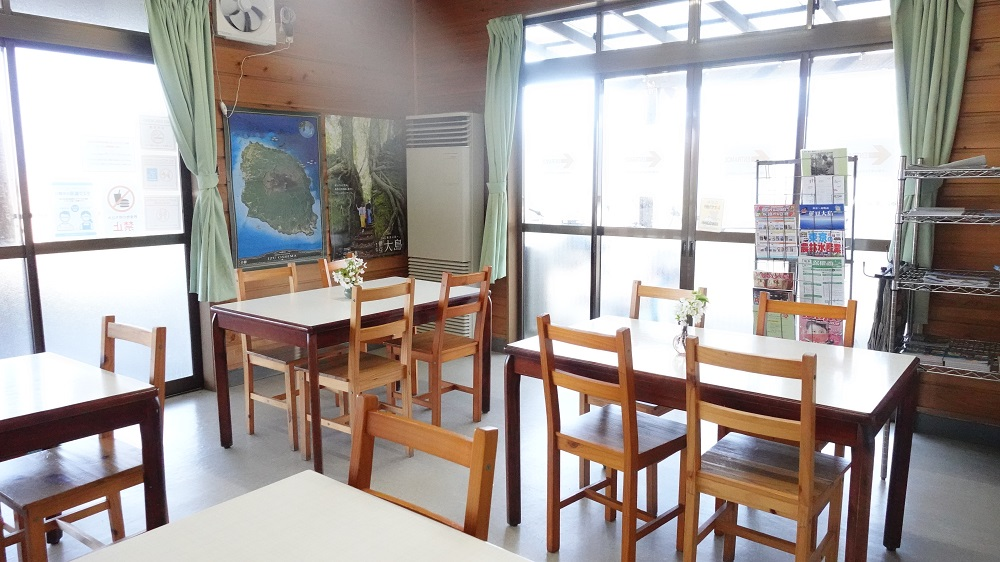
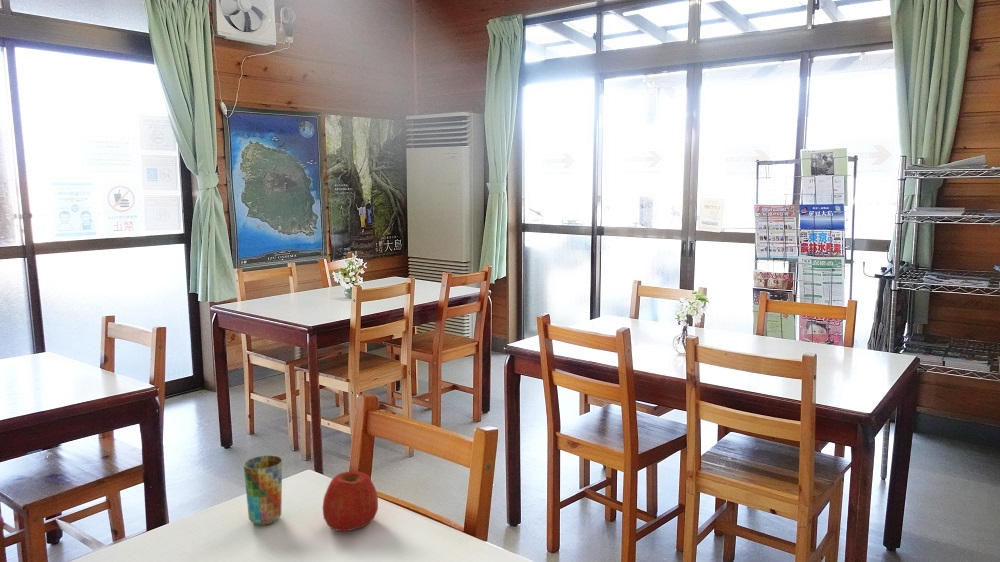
+ apple (349, 498)
+ cup (264, 491)
